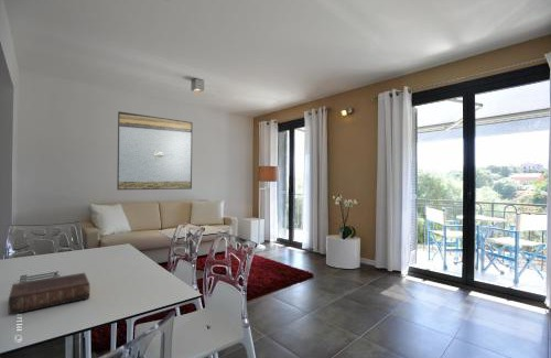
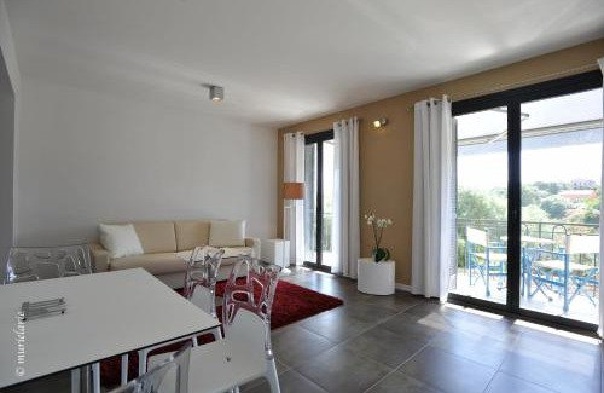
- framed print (158, 153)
- book (51, 291)
